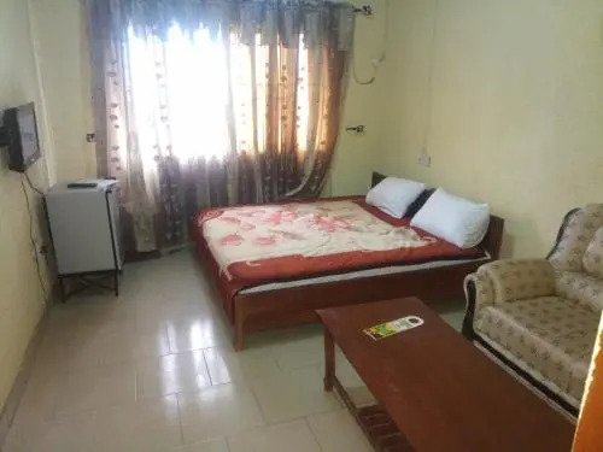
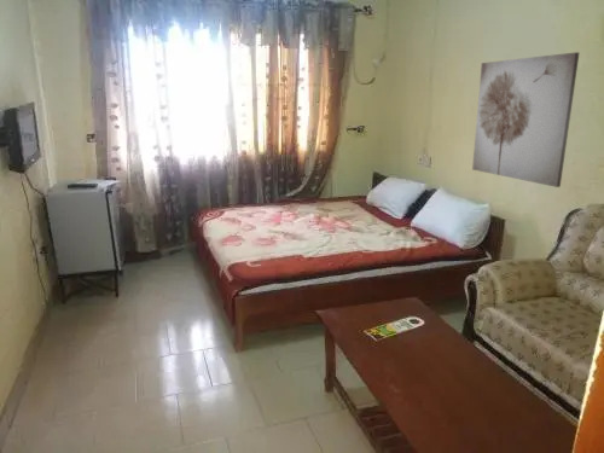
+ wall art (517, 120)
